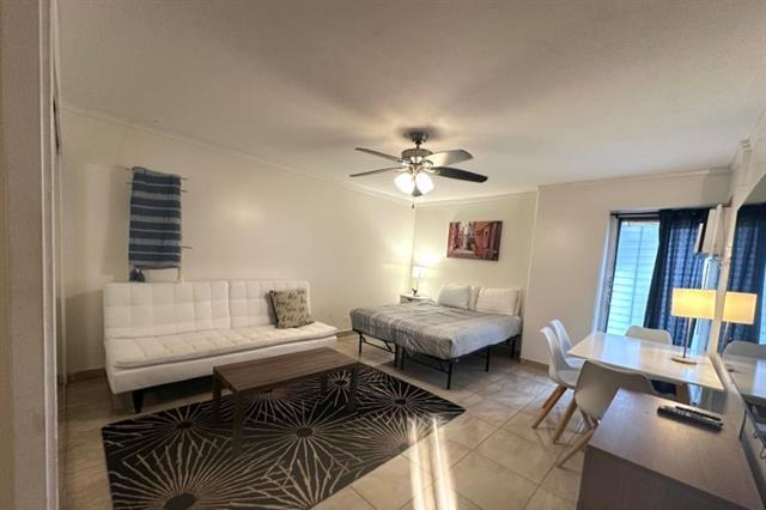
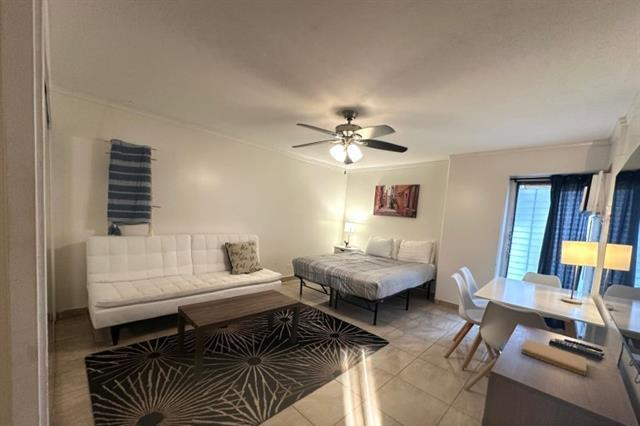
+ notebook (552, 355)
